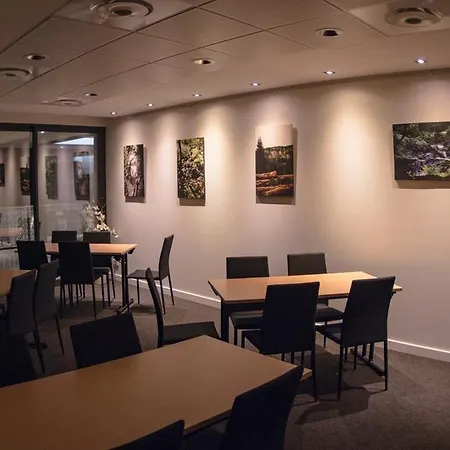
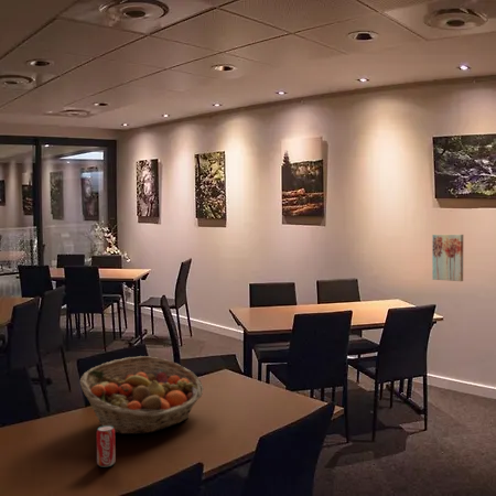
+ beverage can (106, 445)
+ fruit basket (143, 392)
+ wall art (448, 257)
